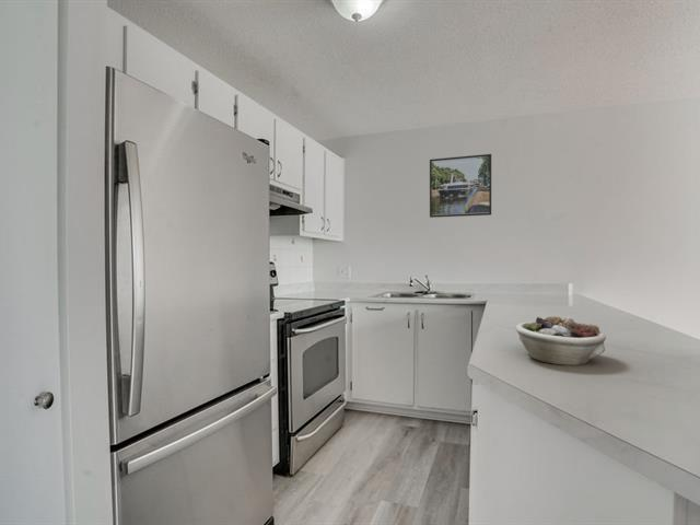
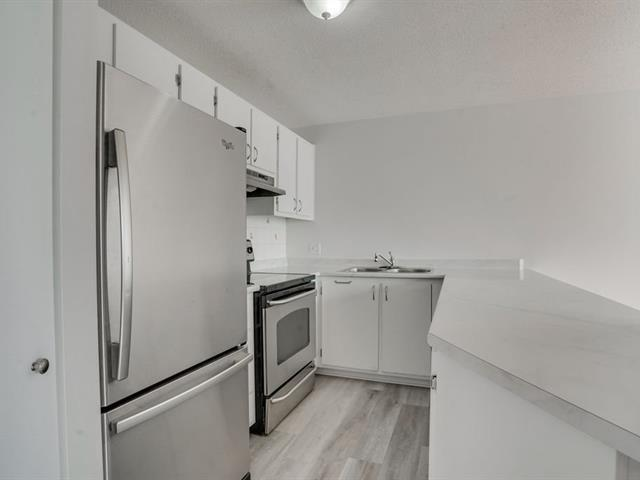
- succulent planter (558, 338)
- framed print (459, 186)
